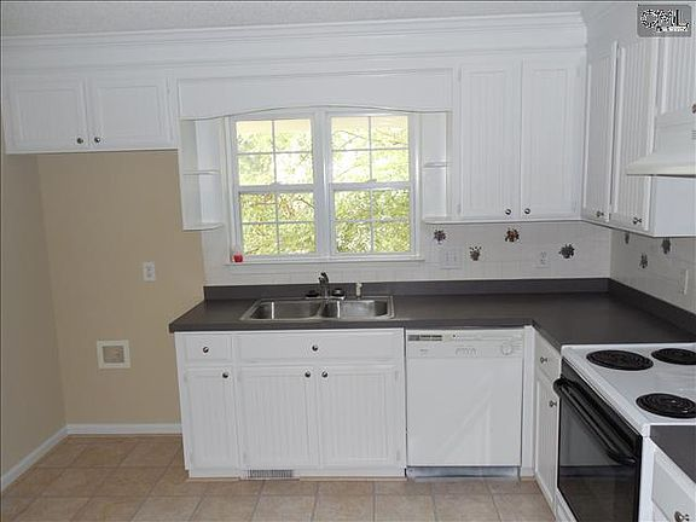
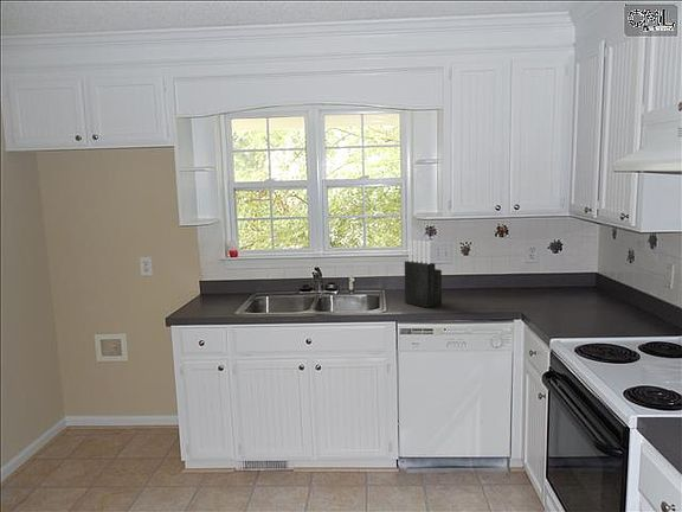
+ knife block (424, 271)
